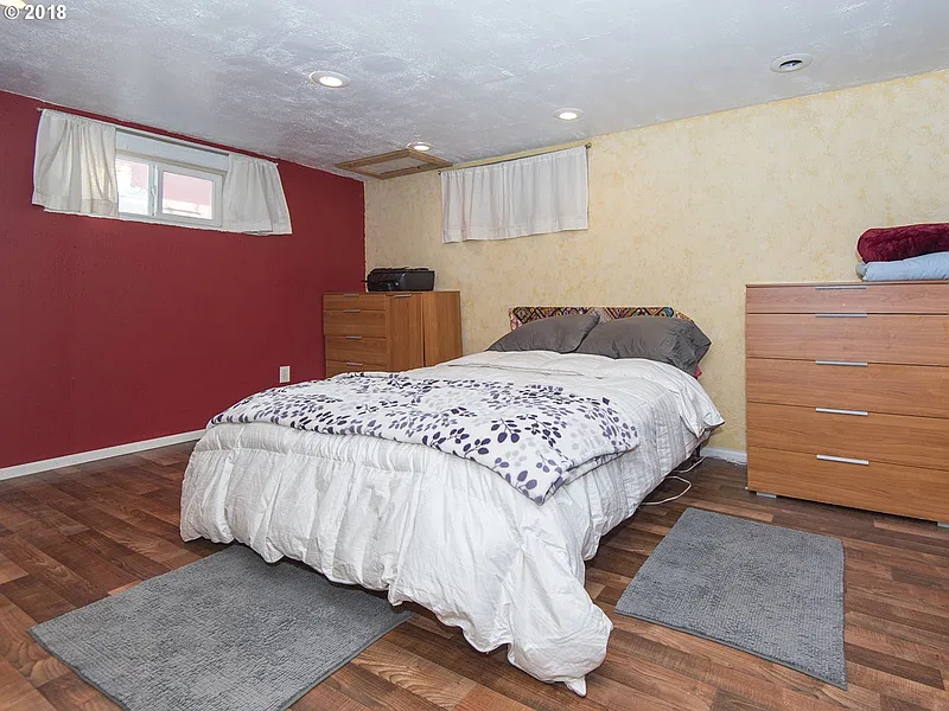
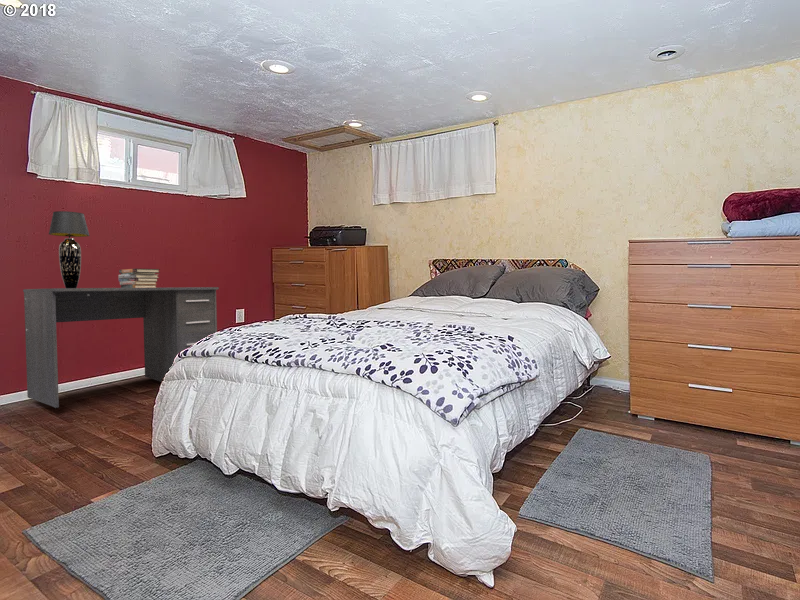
+ table lamp (70, 250)
+ desk (144, 338)
+ book stack (138, 278)
